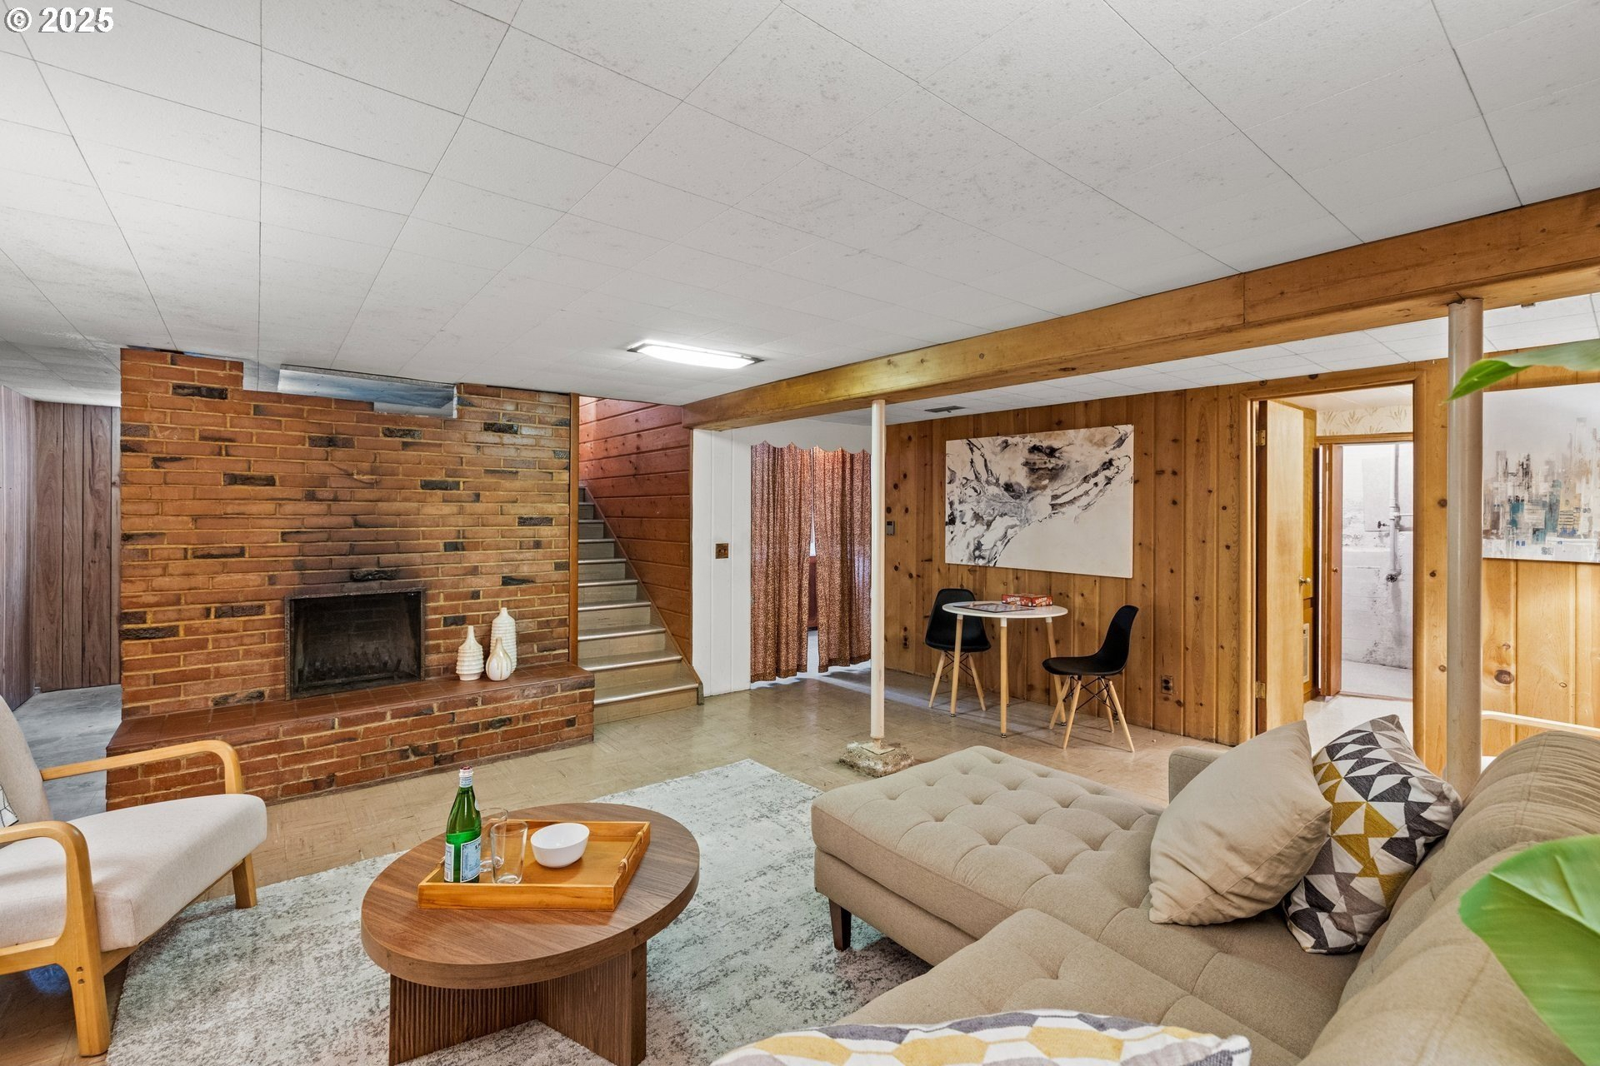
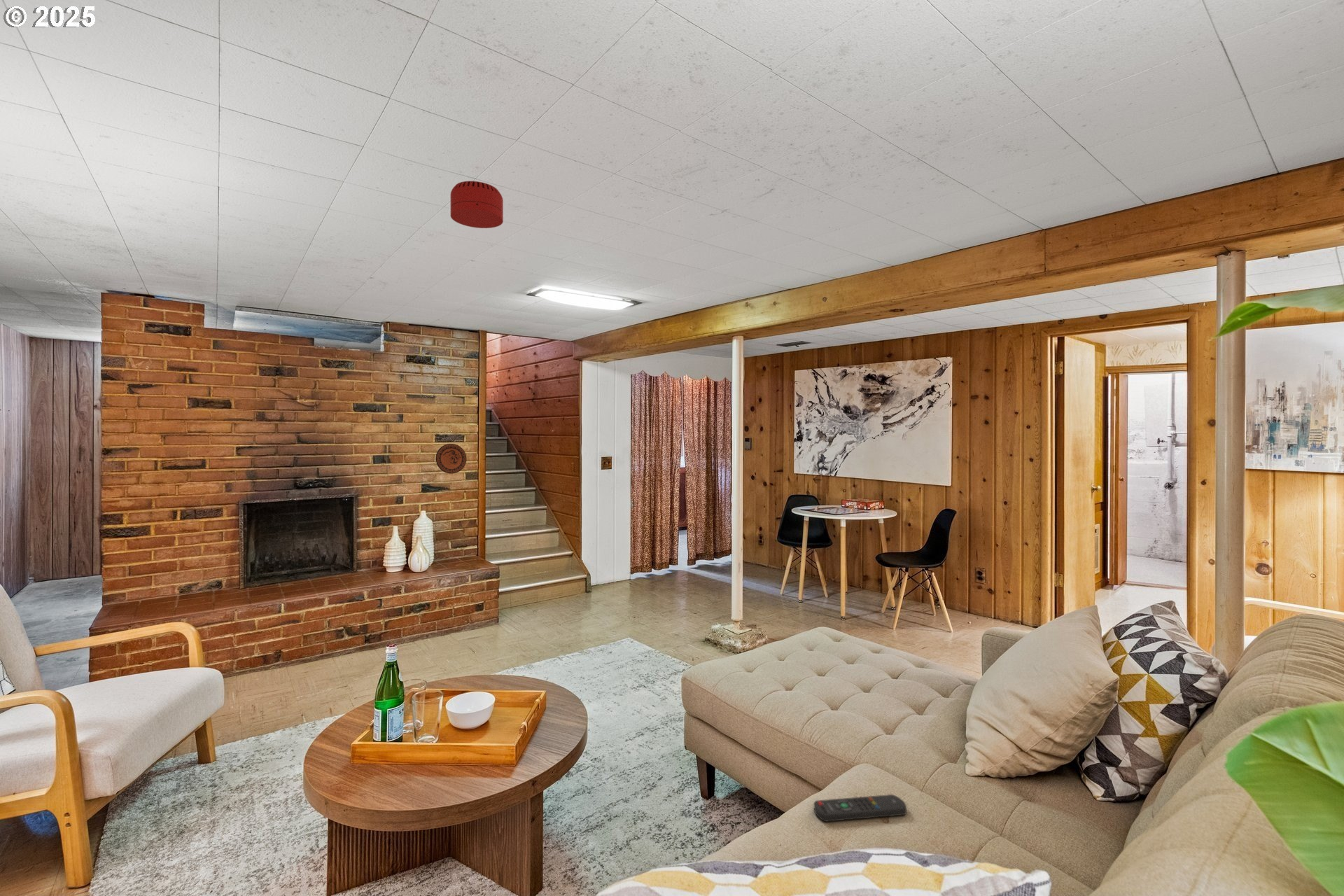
+ decorative plate (451, 458)
+ remote control (860, 807)
+ smoke detector (477, 204)
